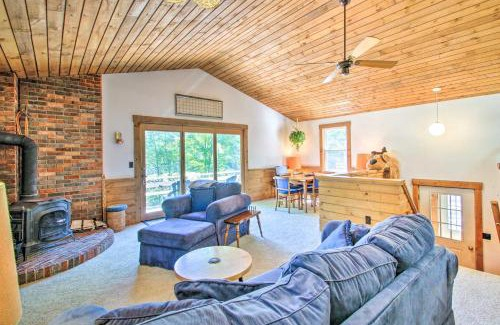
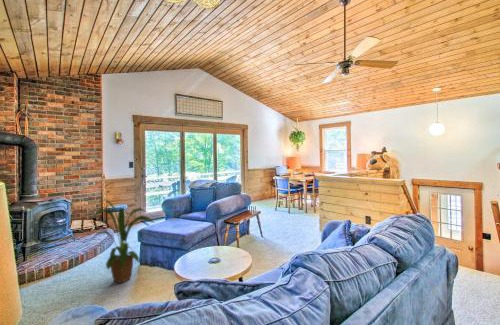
+ house plant (125, 239)
